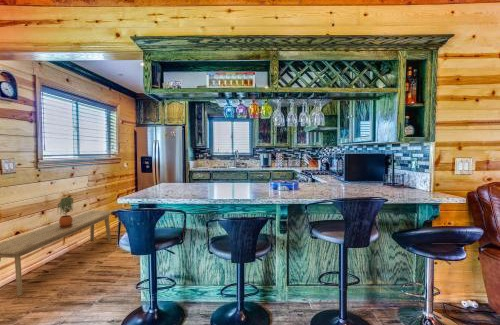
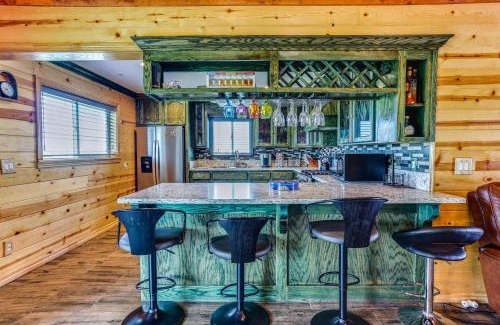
- bench (61, 238)
- potted plant (65, 211)
